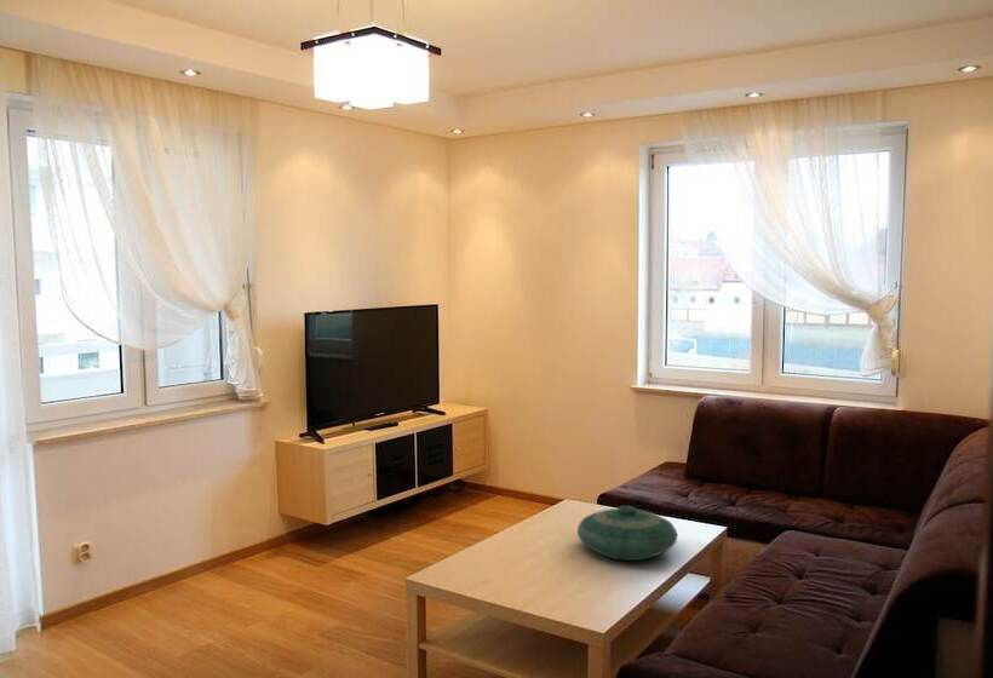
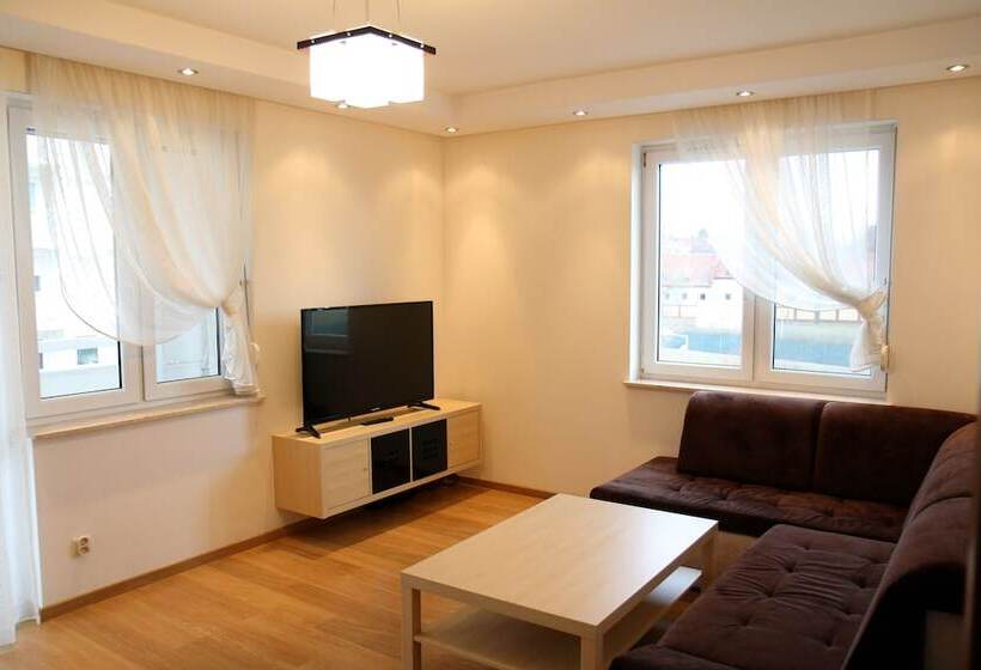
- decorative bowl (626, 528)
